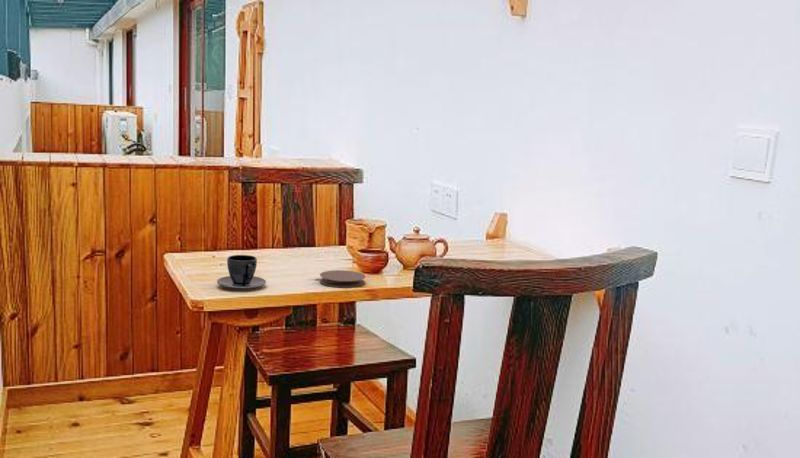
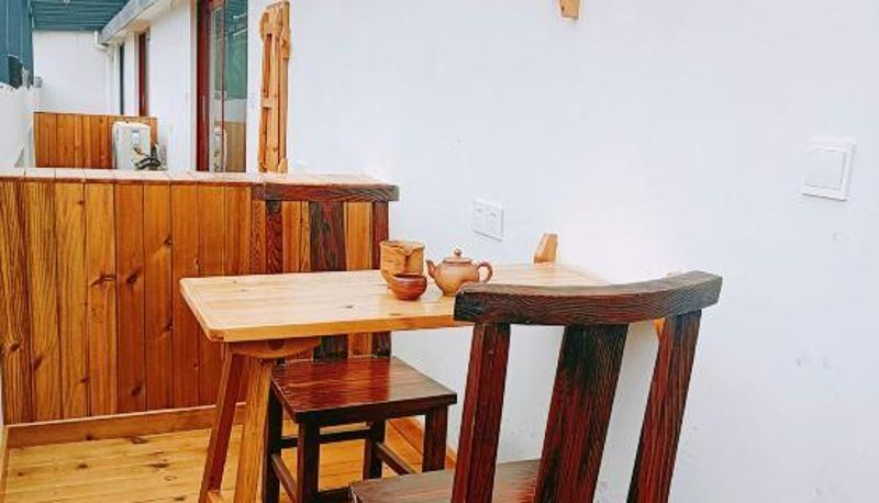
- teacup (241, 271)
- coaster (342, 278)
